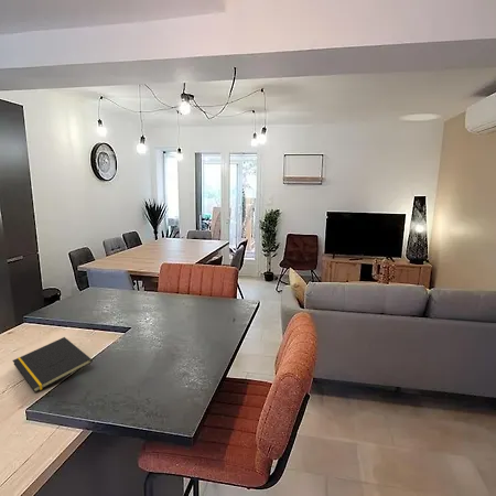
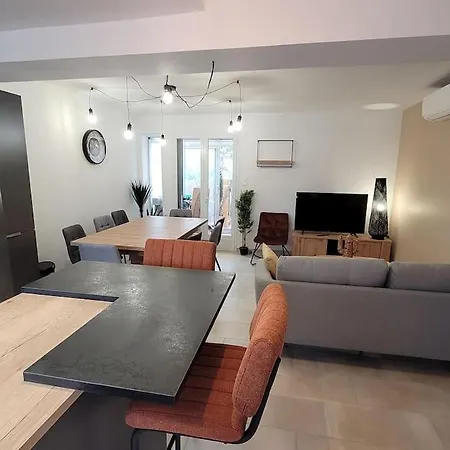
- notepad (51, 360)
